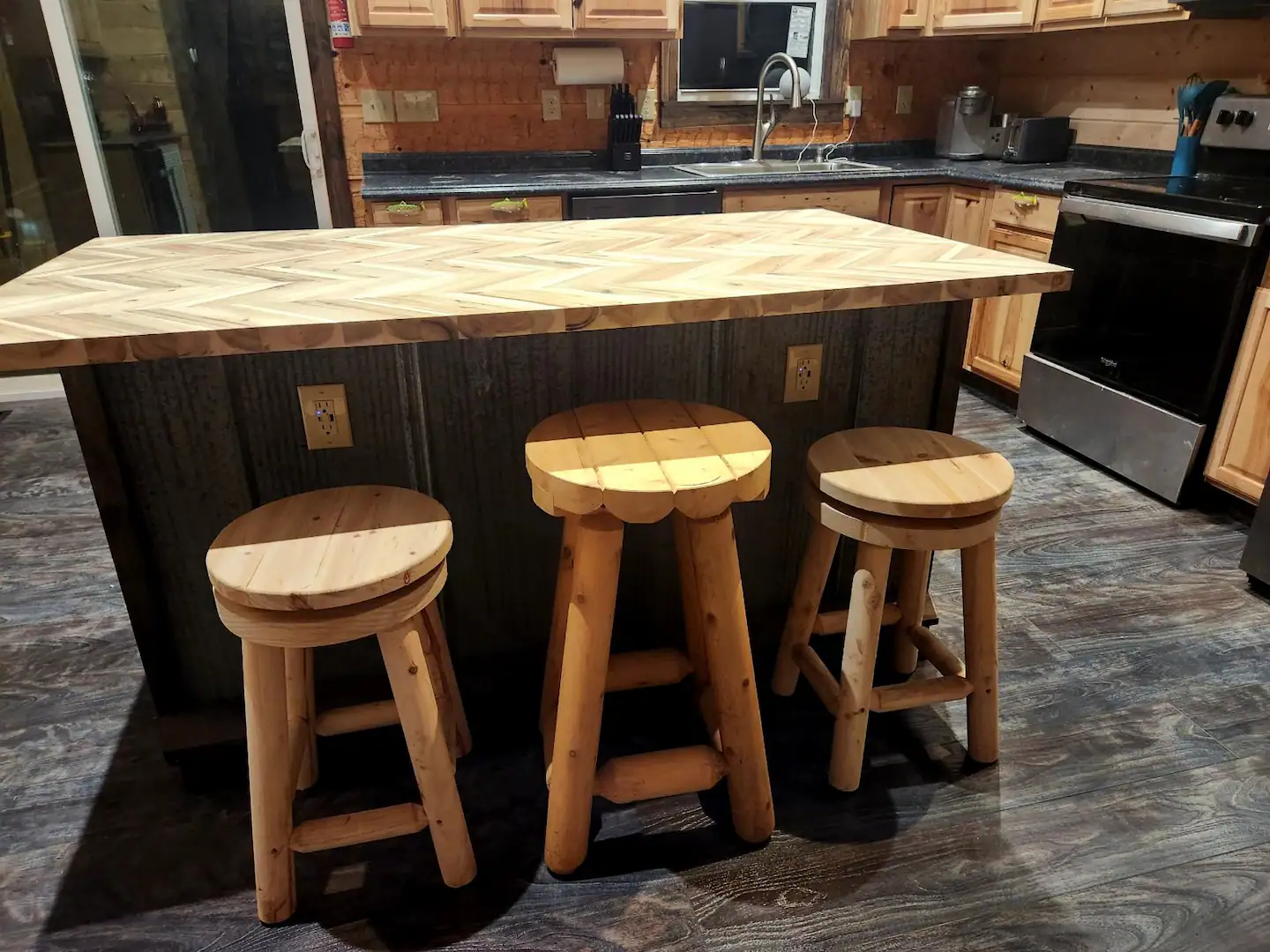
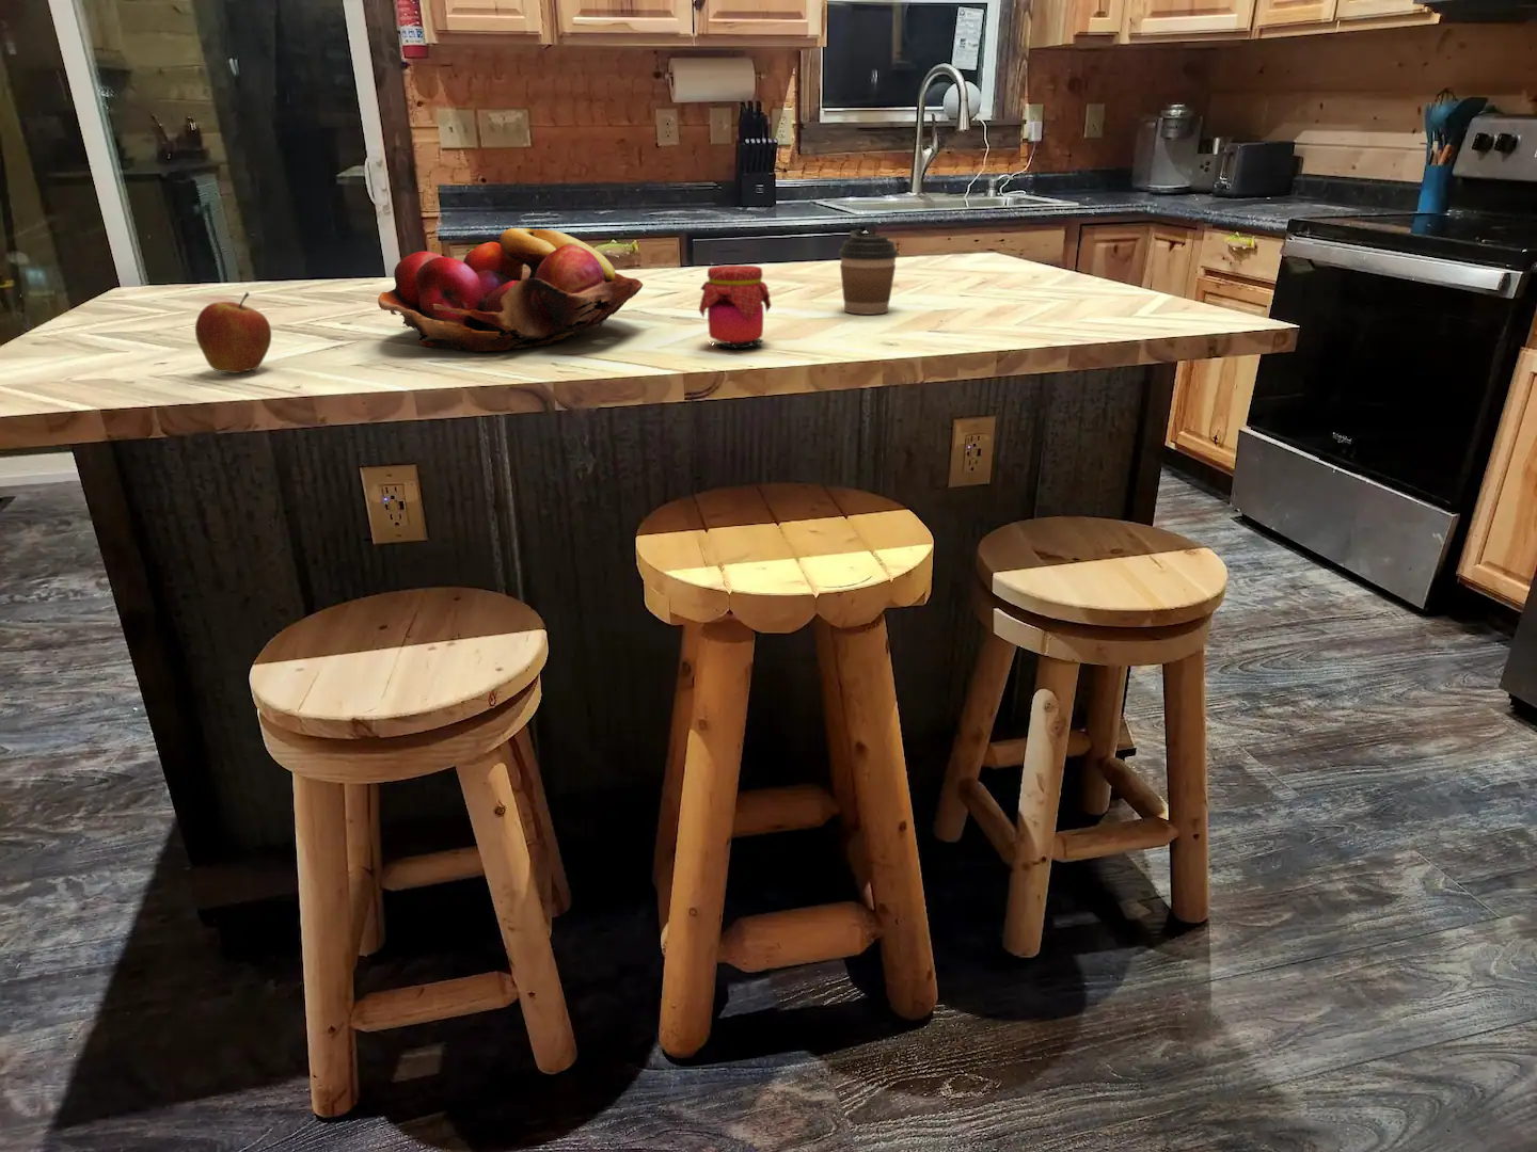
+ apple (234, 332)
+ jam (735, 306)
+ fruit basket (514, 283)
+ coffee cup (867, 271)
